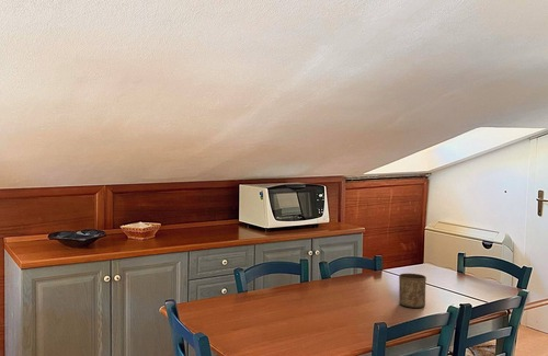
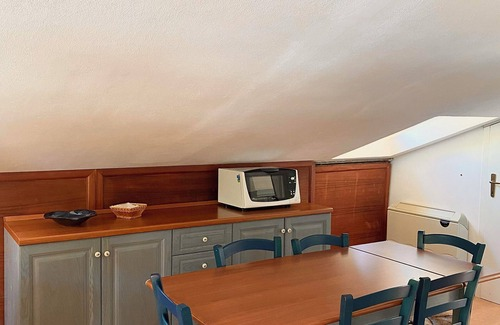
- cup (411, 290)
